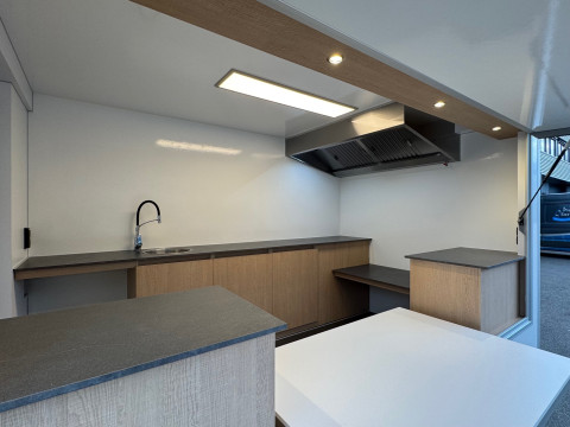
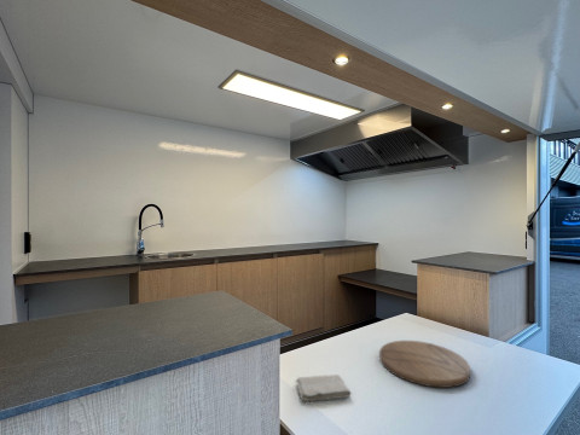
+ washcloth (321, 385)
+ cutting board (422, 360)
